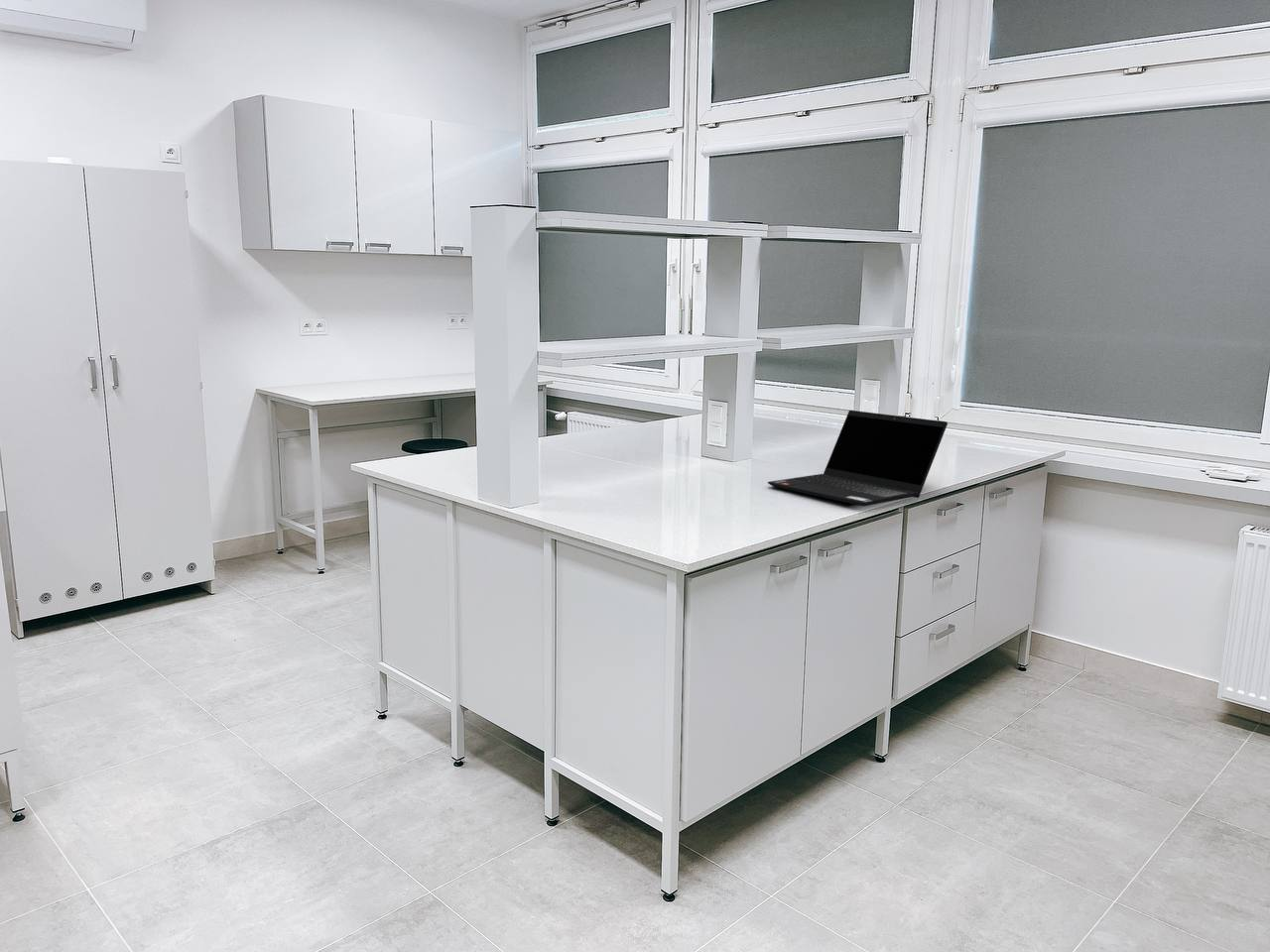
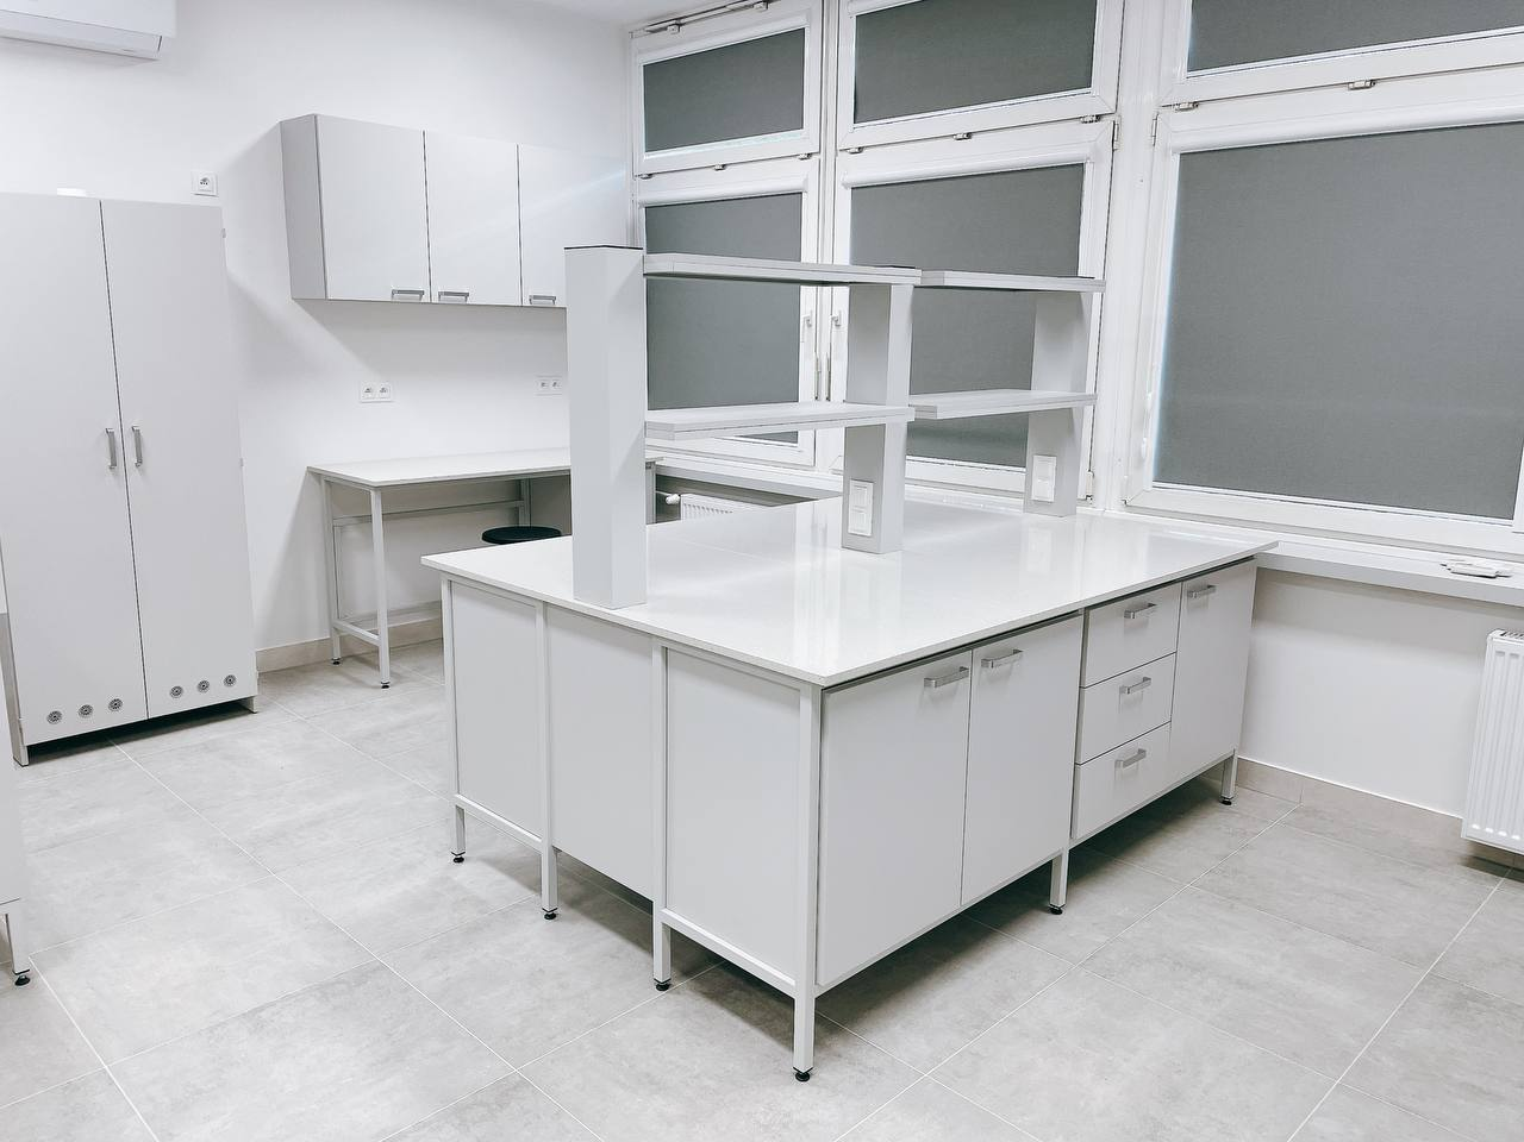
- laptop computer (855, 455)
